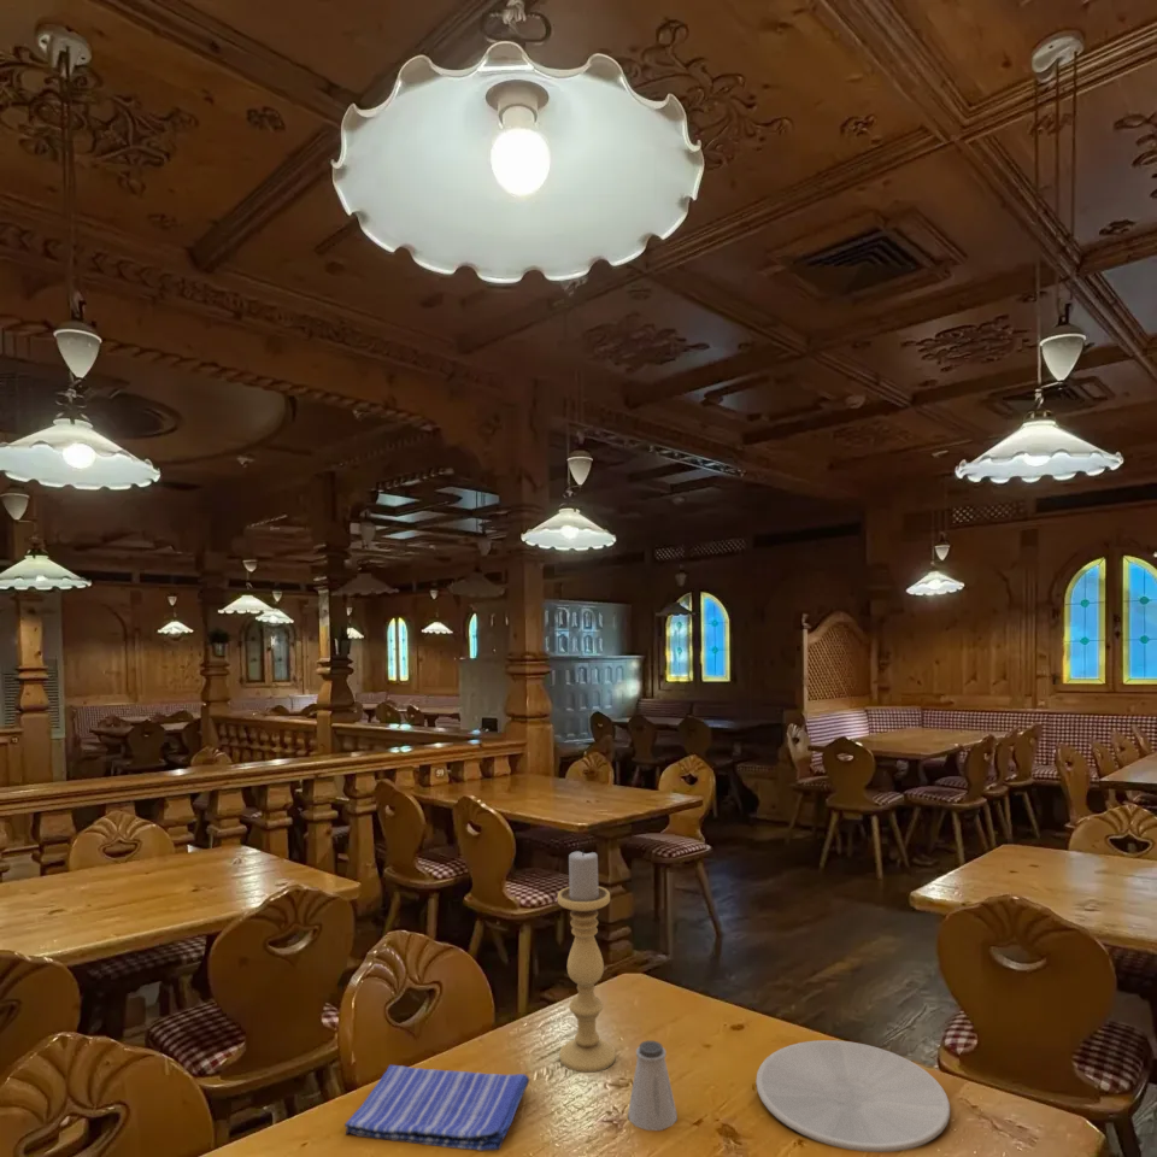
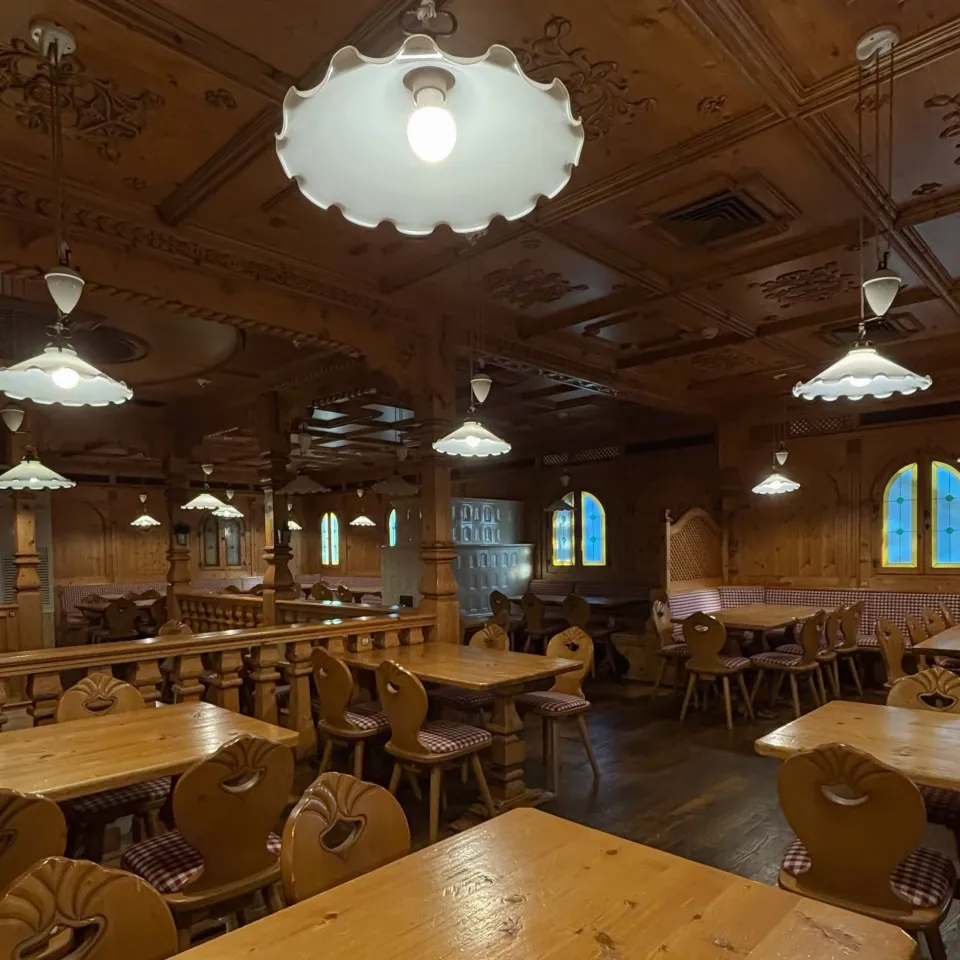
- saltshaker (651, 1080)
- candle holder (585, 952)
- dish towel (441, 1100)
- plate (850, 1093)
